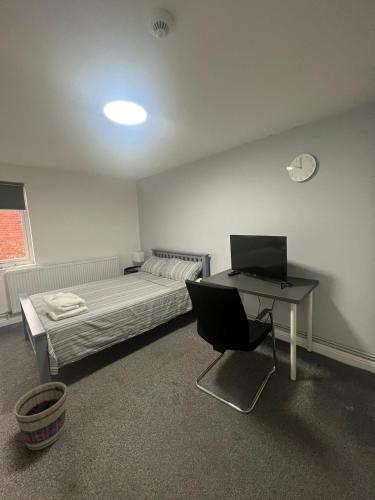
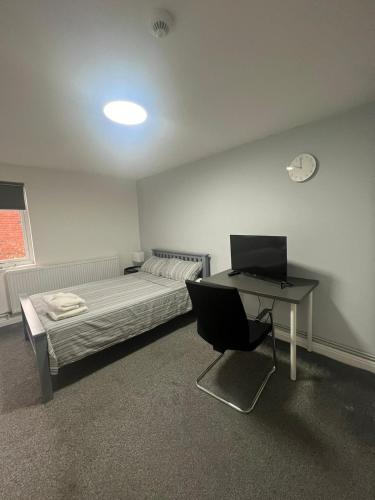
- basket (44, 416)
